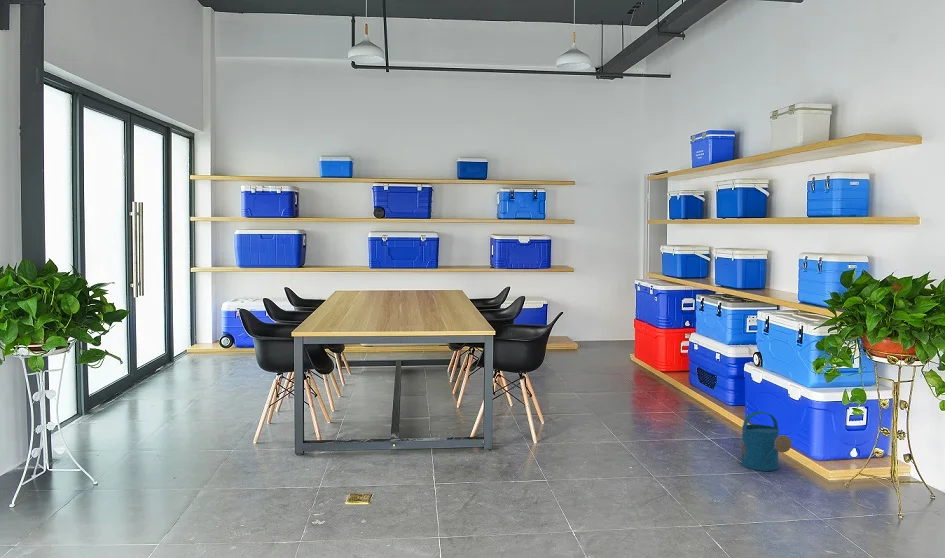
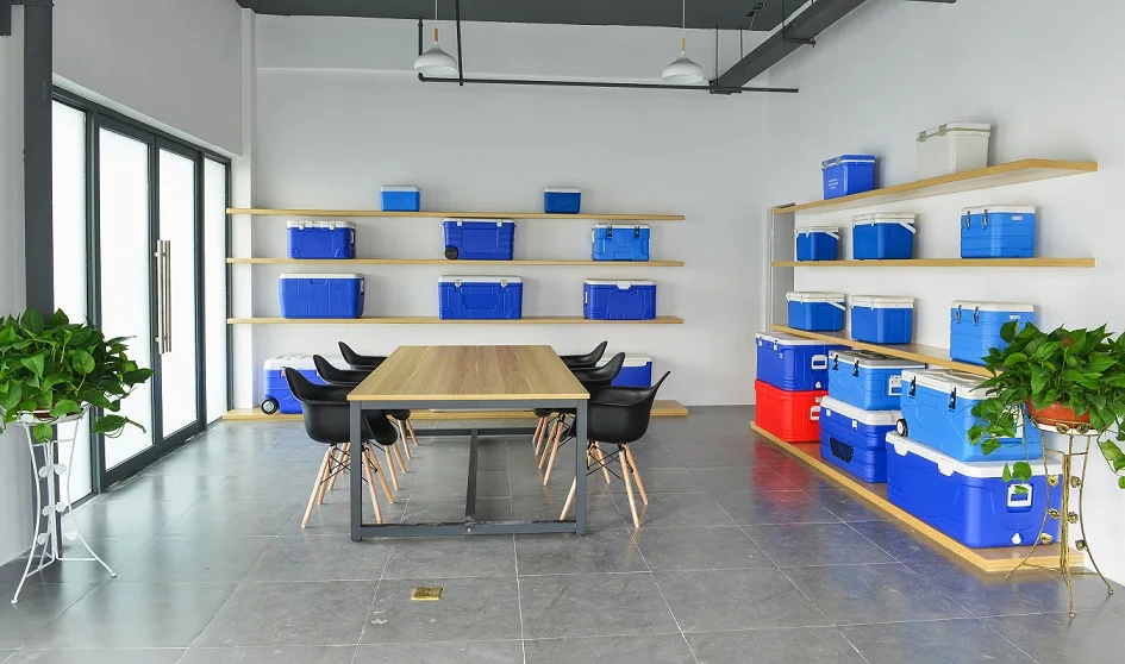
- watering can (766, 442)
